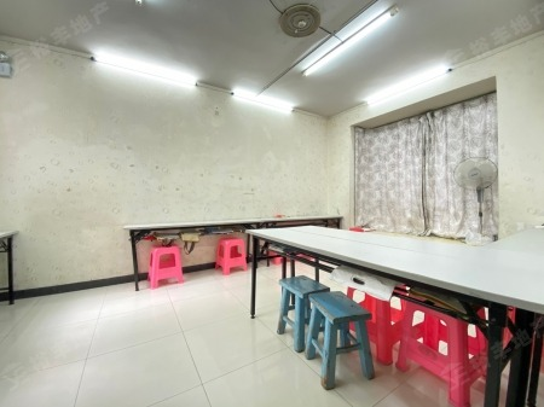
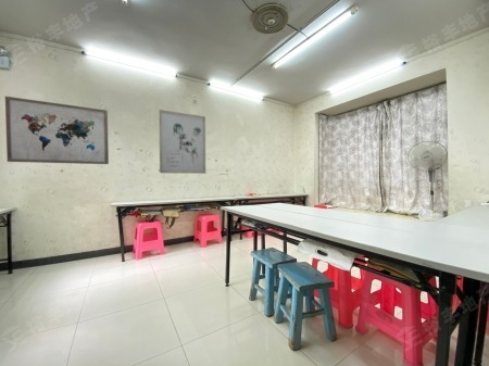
+ wall art (62, 134)
+ wall art (183, 143)
